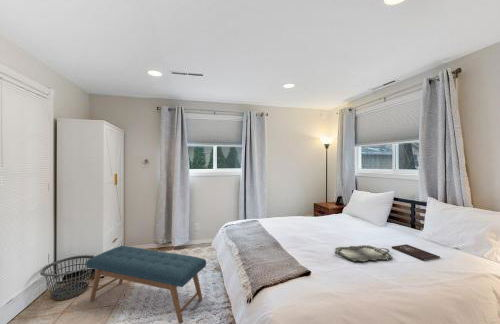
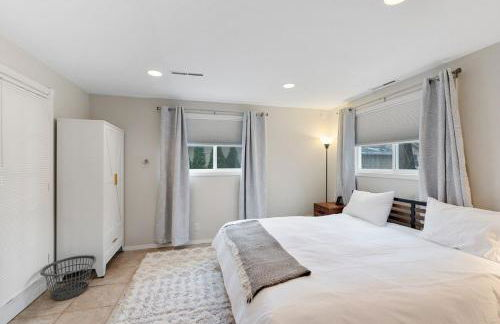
- serving tray (362, 252)
- book (414, 251)
- bench (146, 278)
